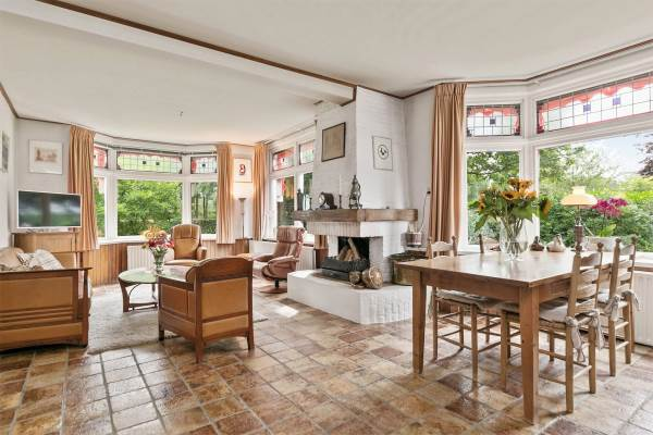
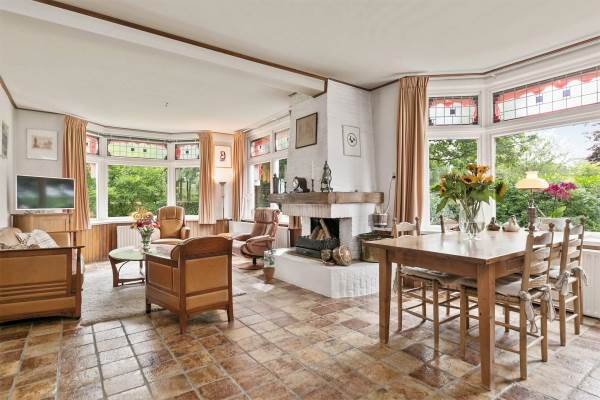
+ potted plant (269, 264)
